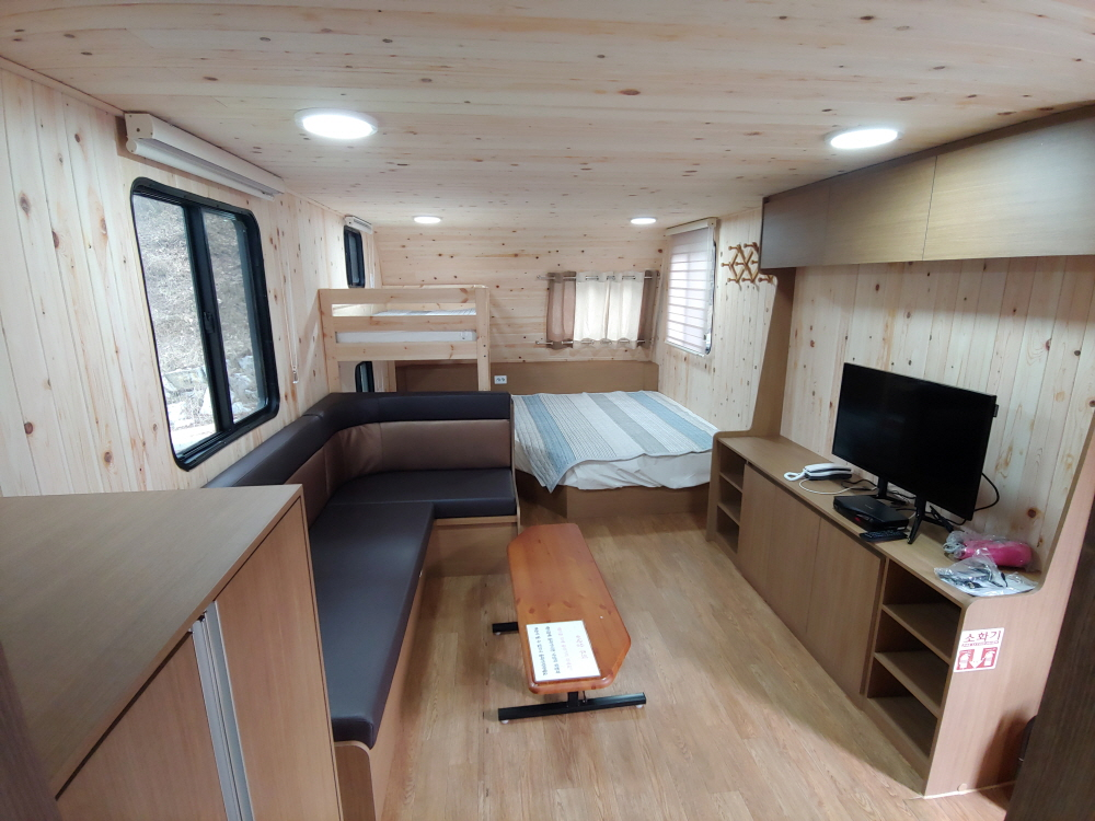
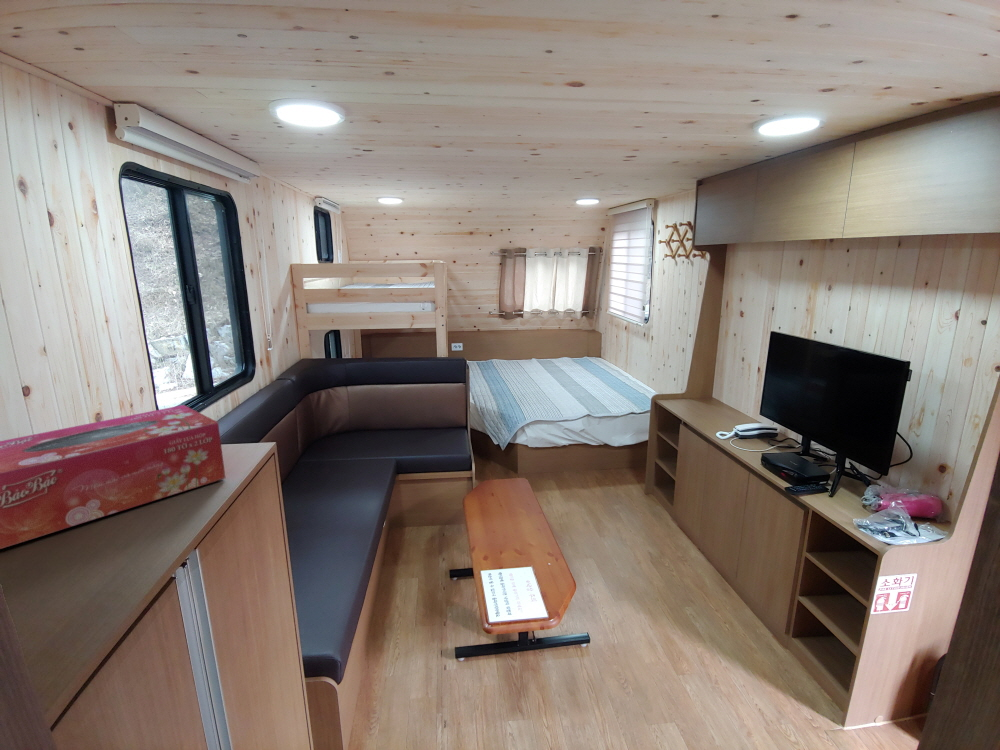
+ tissue box (102, 465)
